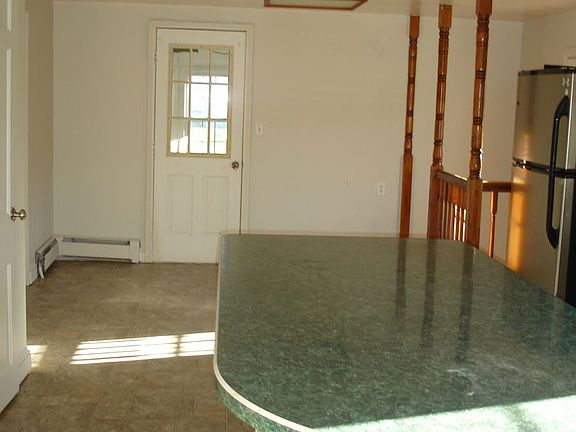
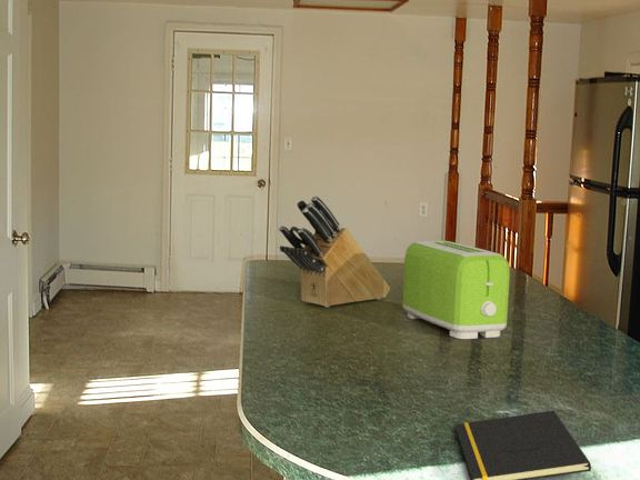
+ knife block (336, 248)
+ notepad (517, 446)
+ toaster (453, 286)
